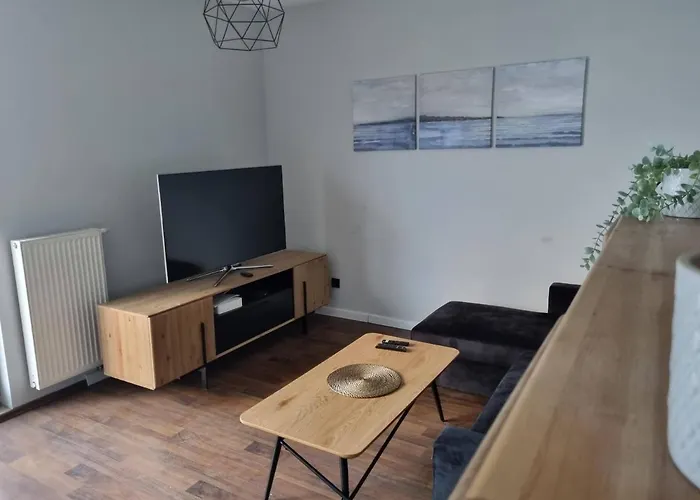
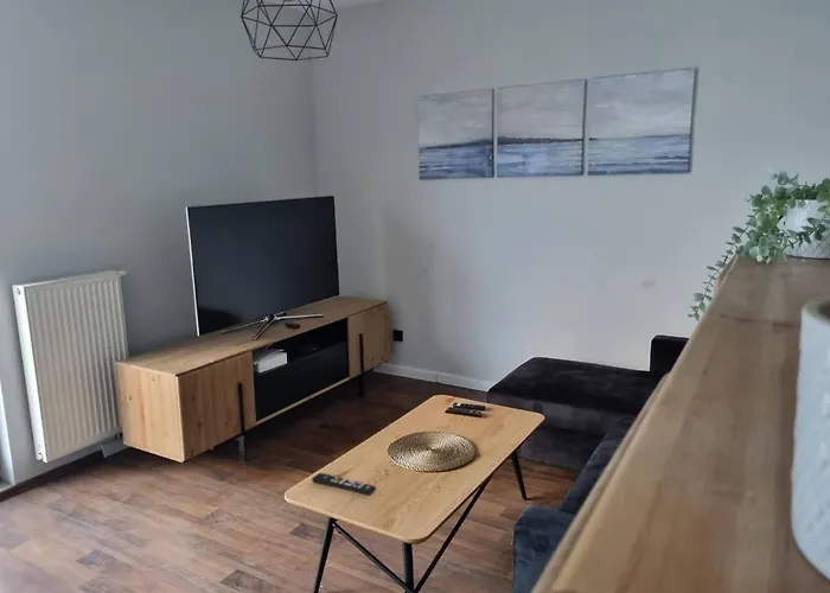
+ remote control (343, 483)
